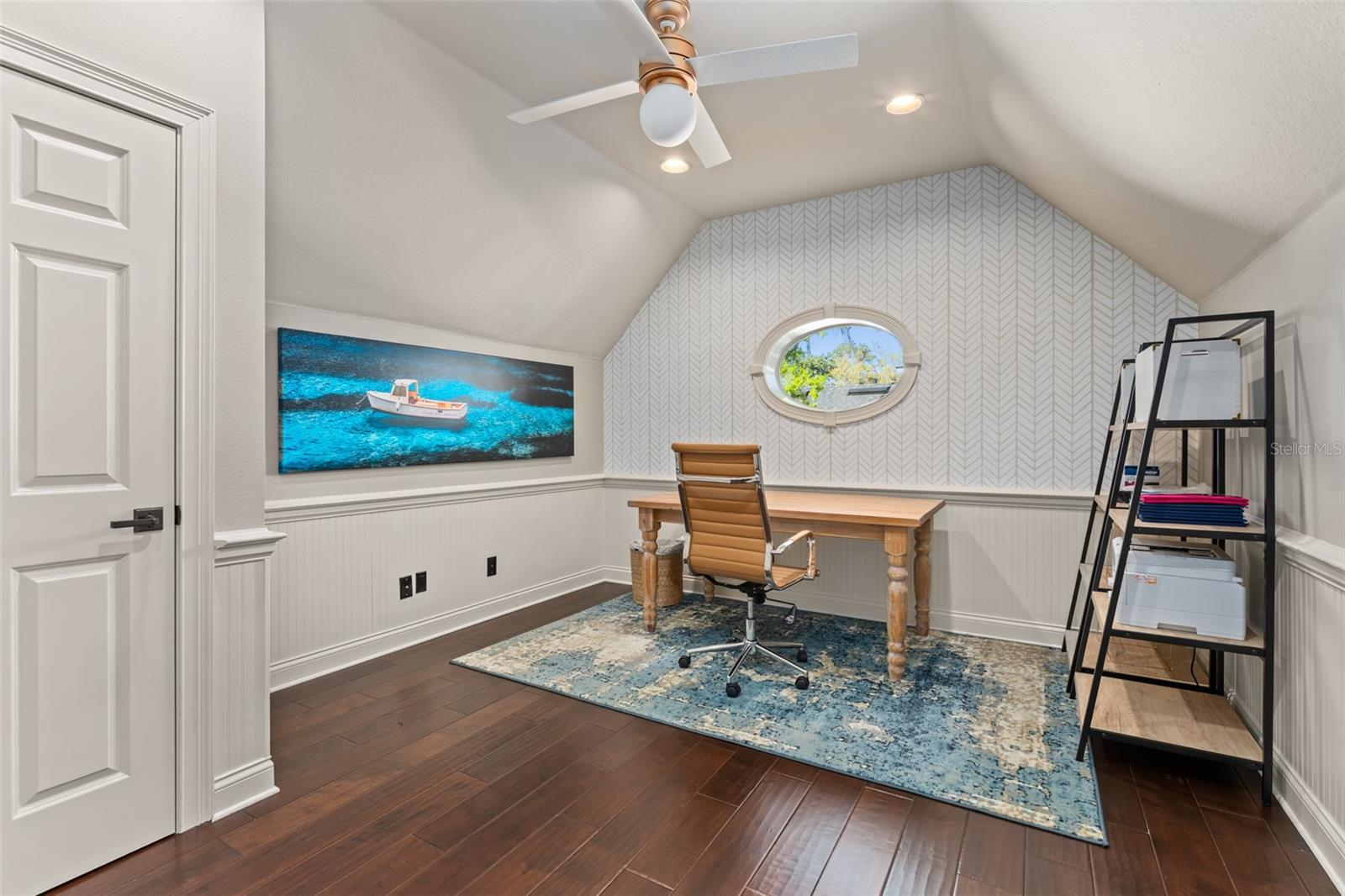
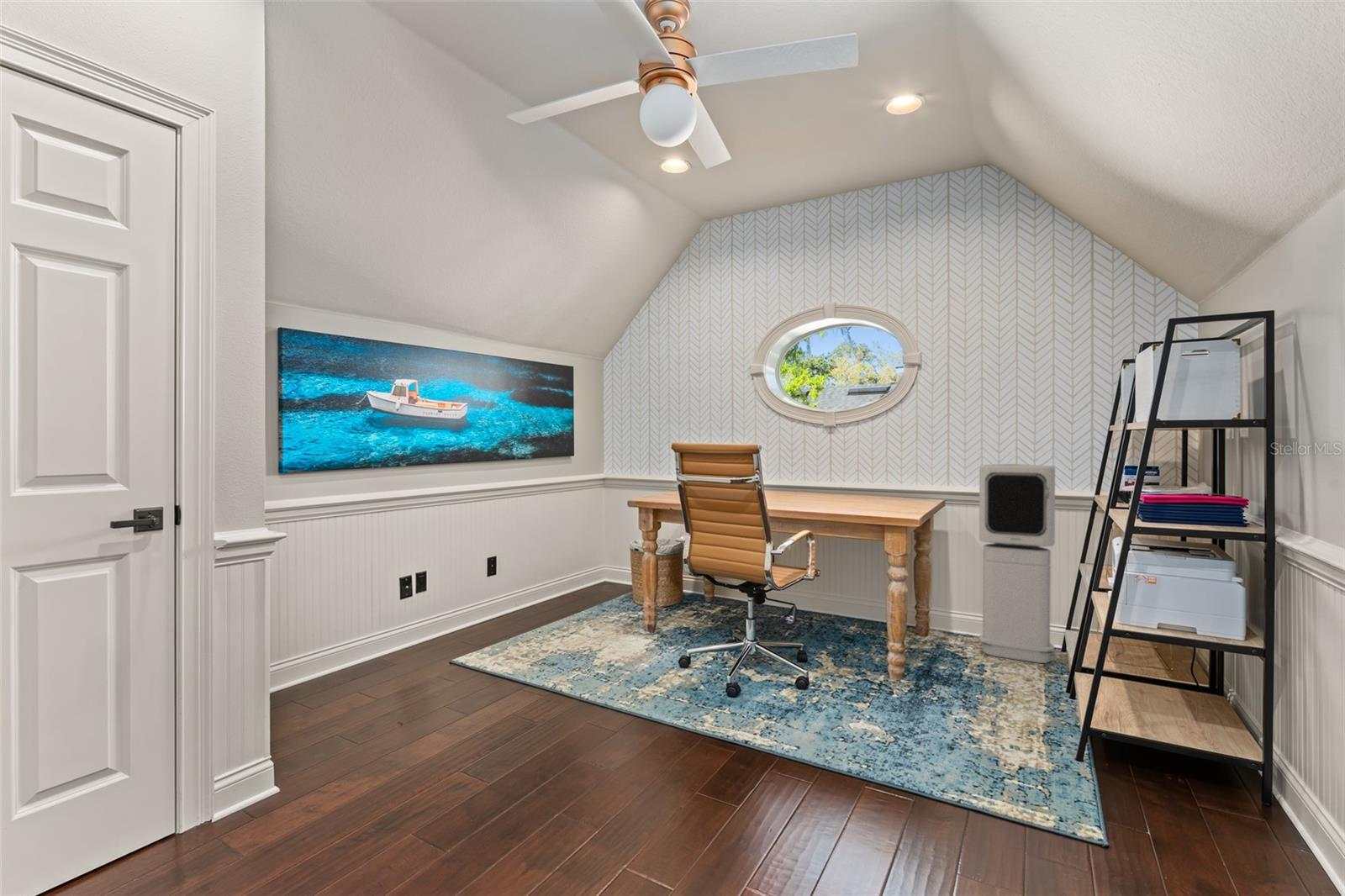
+ air purifier (1015, 557)
